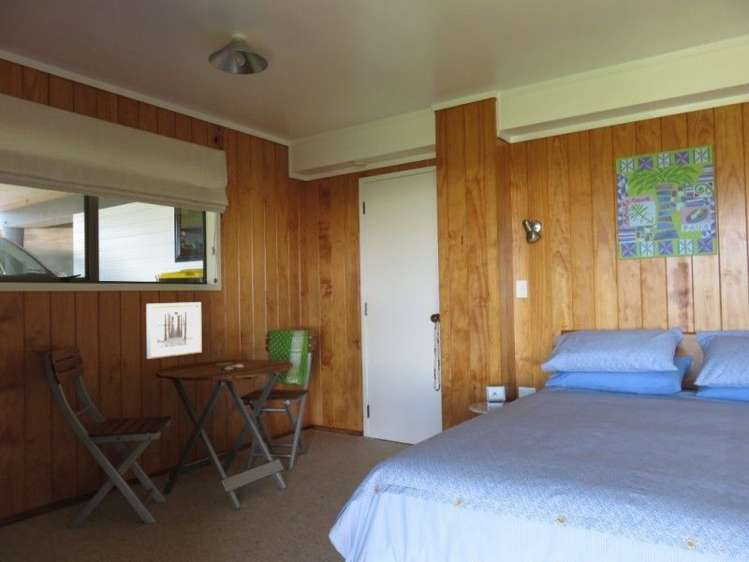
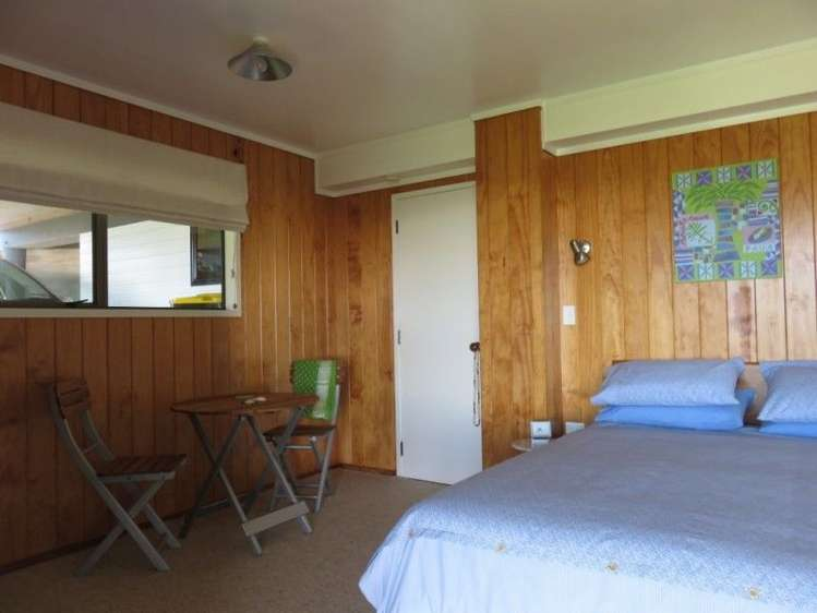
- wall art (175, 329)
